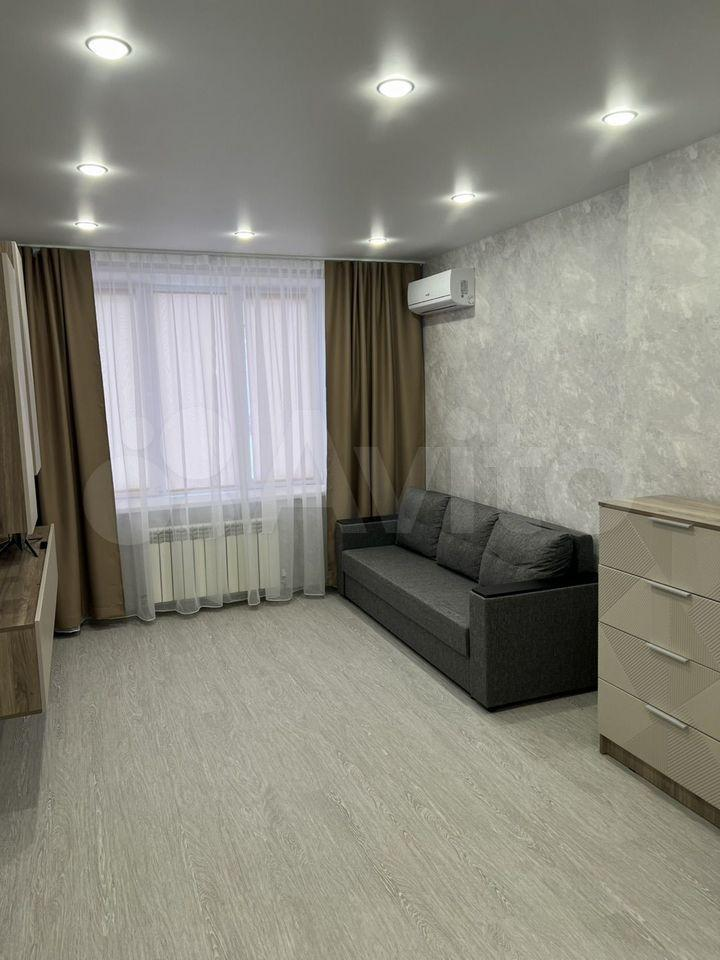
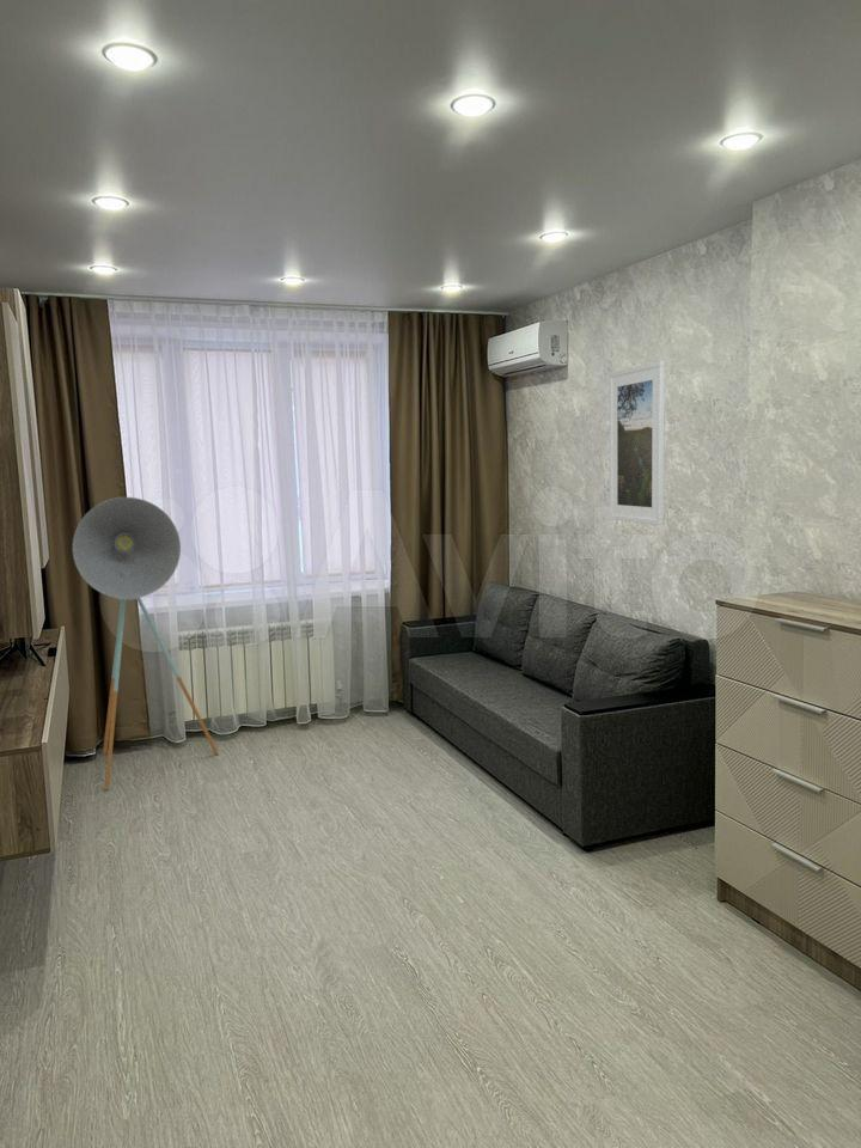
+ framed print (635, 445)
+ floor lamp (152, 629)
